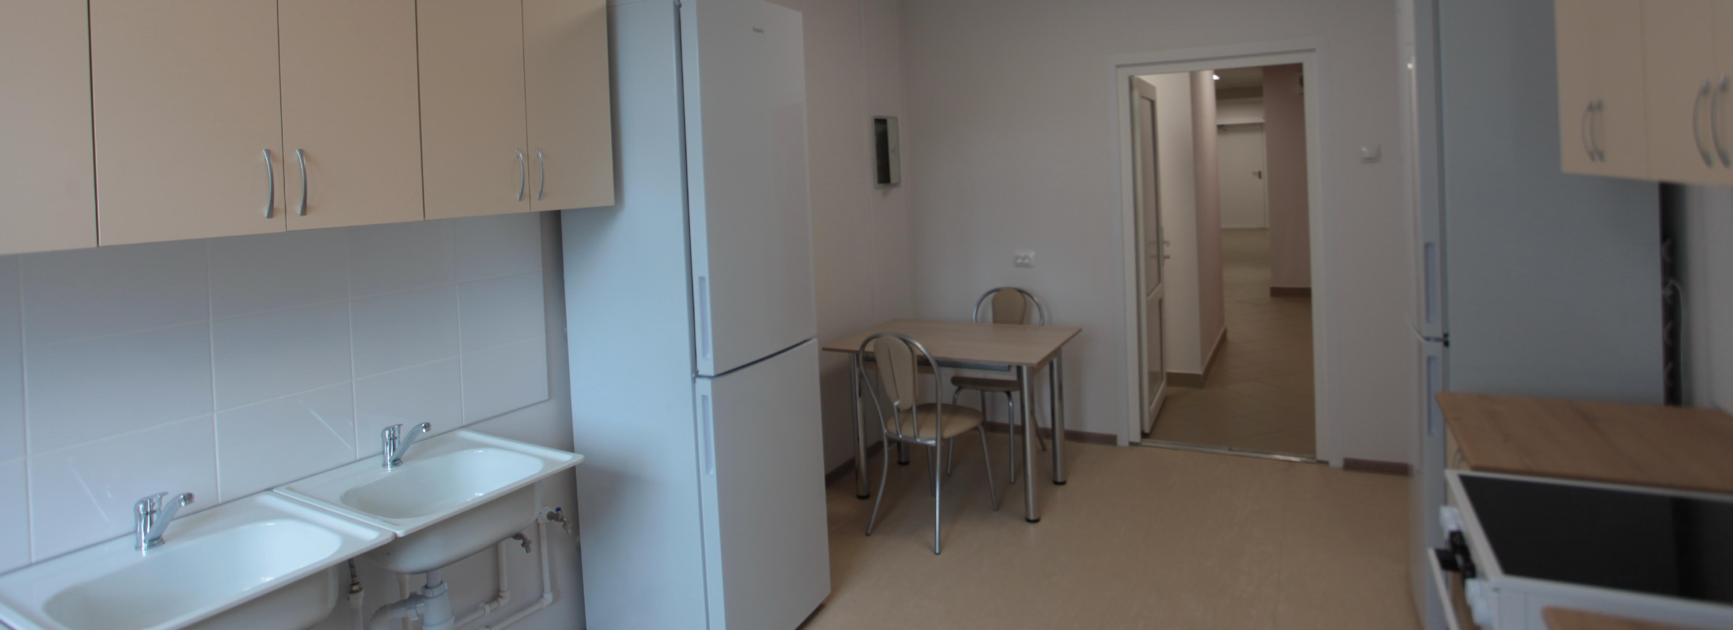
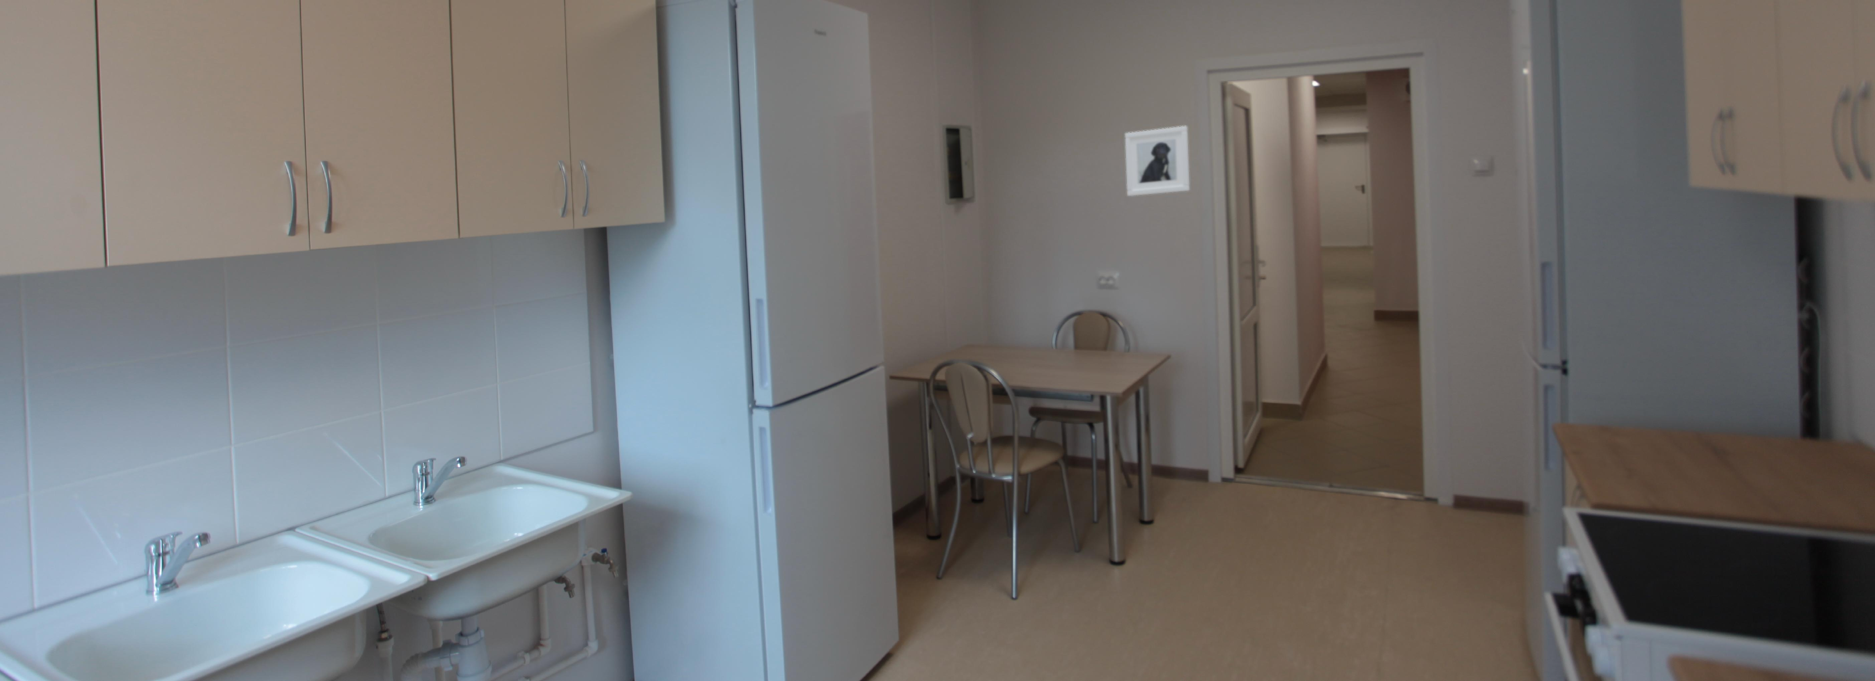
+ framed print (1156, 161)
